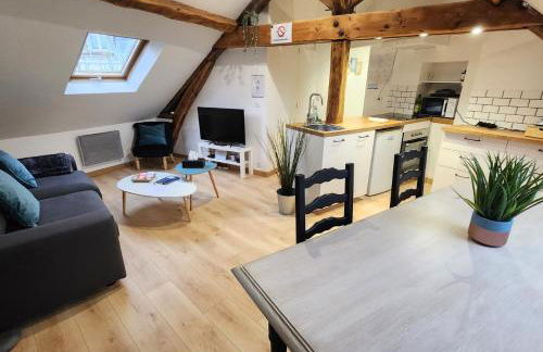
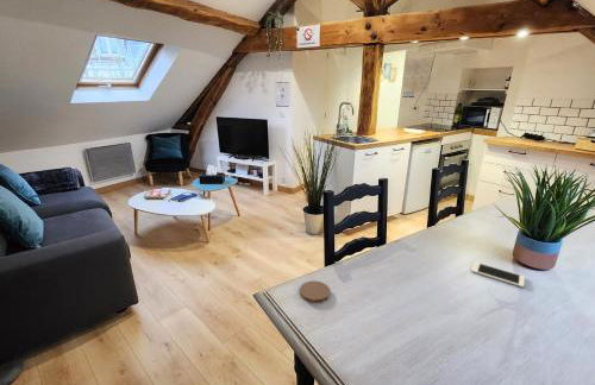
+ coaster (314, 291)
+ cell phone (496, 273)
